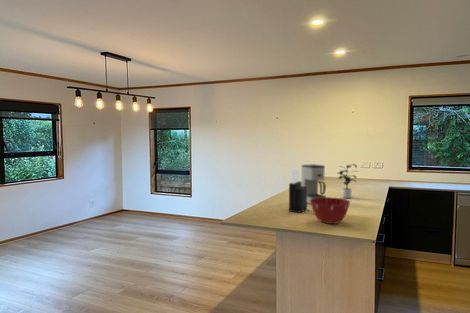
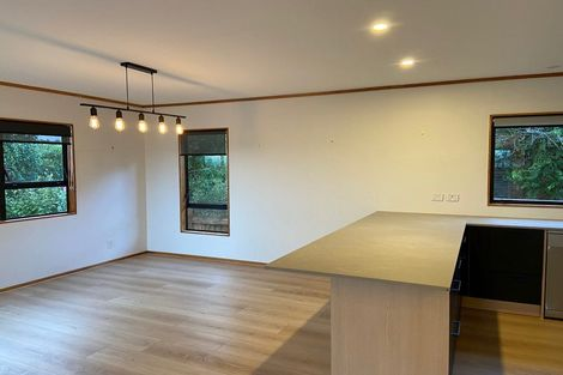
- potted plant (345, 180)
- mixing bowl (329, 211)
- knife block (299, 189)
- coffee maker (315, 183)
